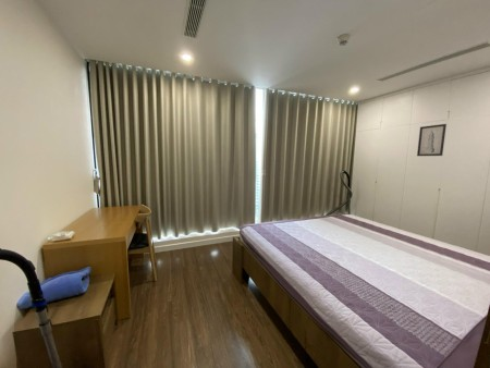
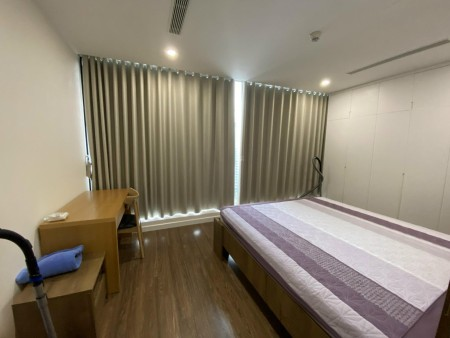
- wall art (430, 140)
